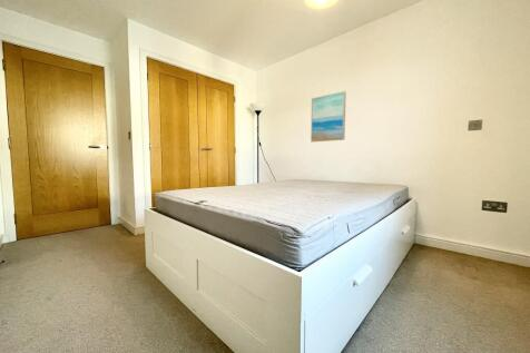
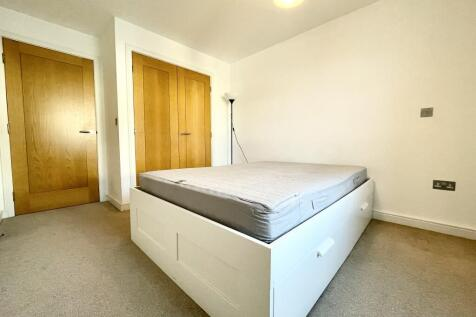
- wall art (327, 118)
